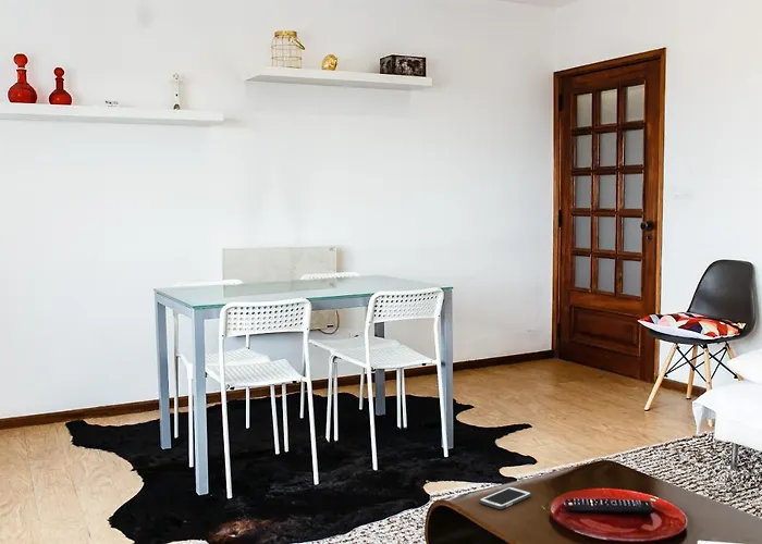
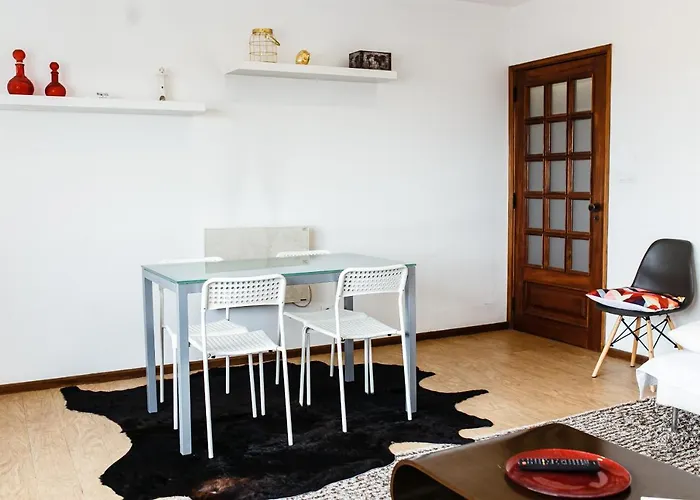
- cell phone (505, 497)
